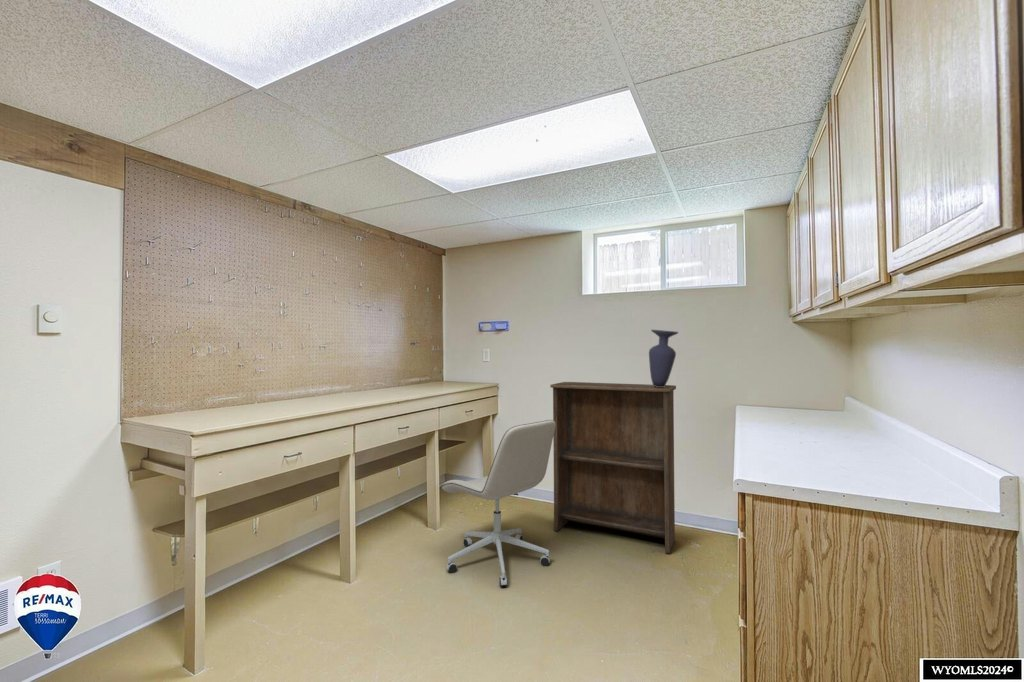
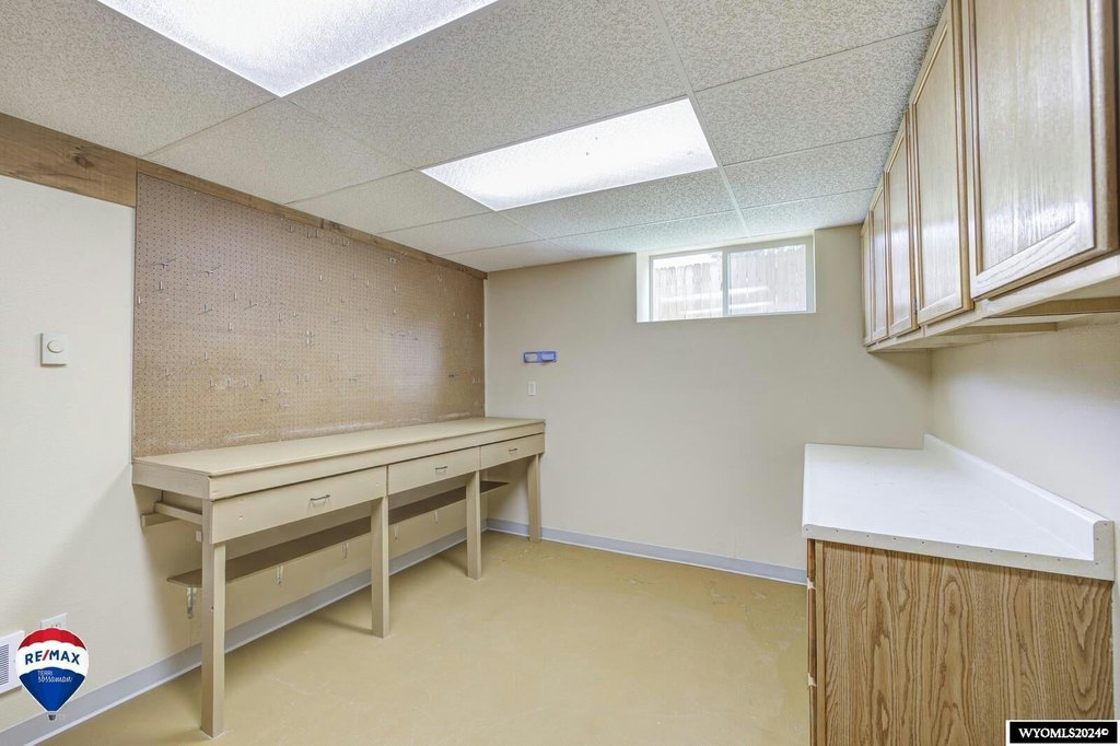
- bookshelf (612, 459)
- vase (658, 358)
- office chair (498, 488)
